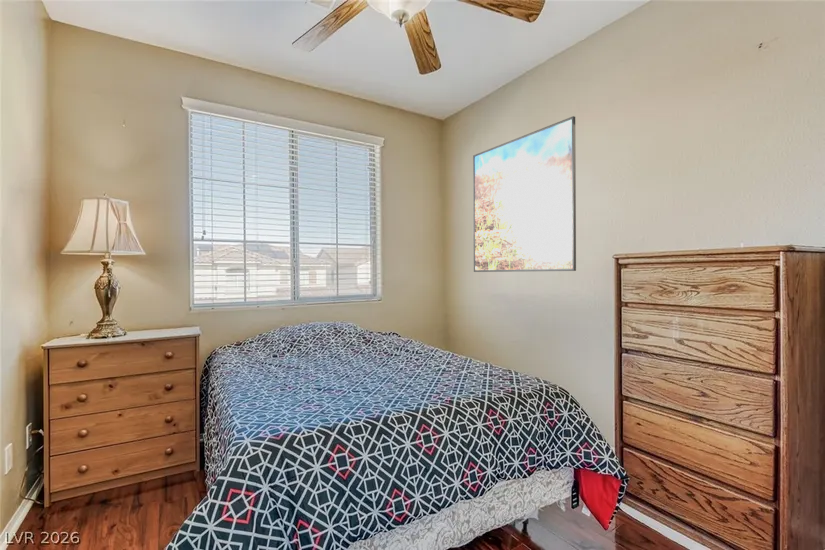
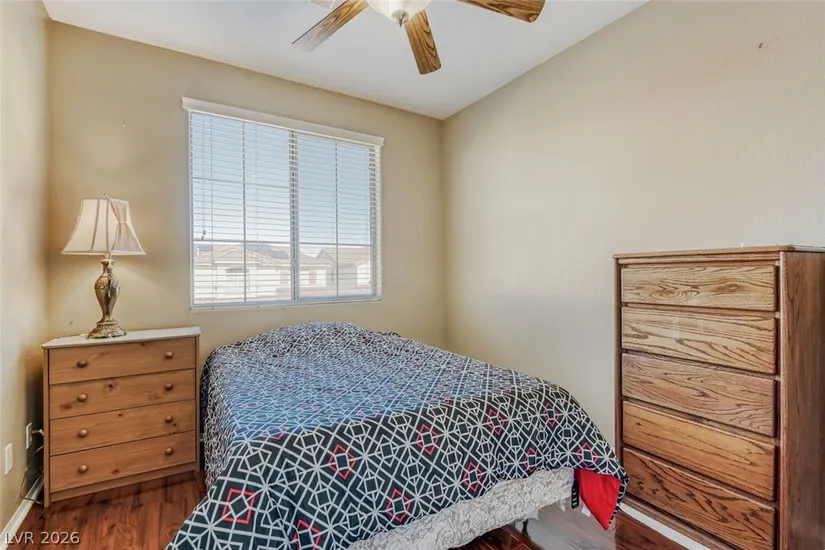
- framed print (517, 205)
